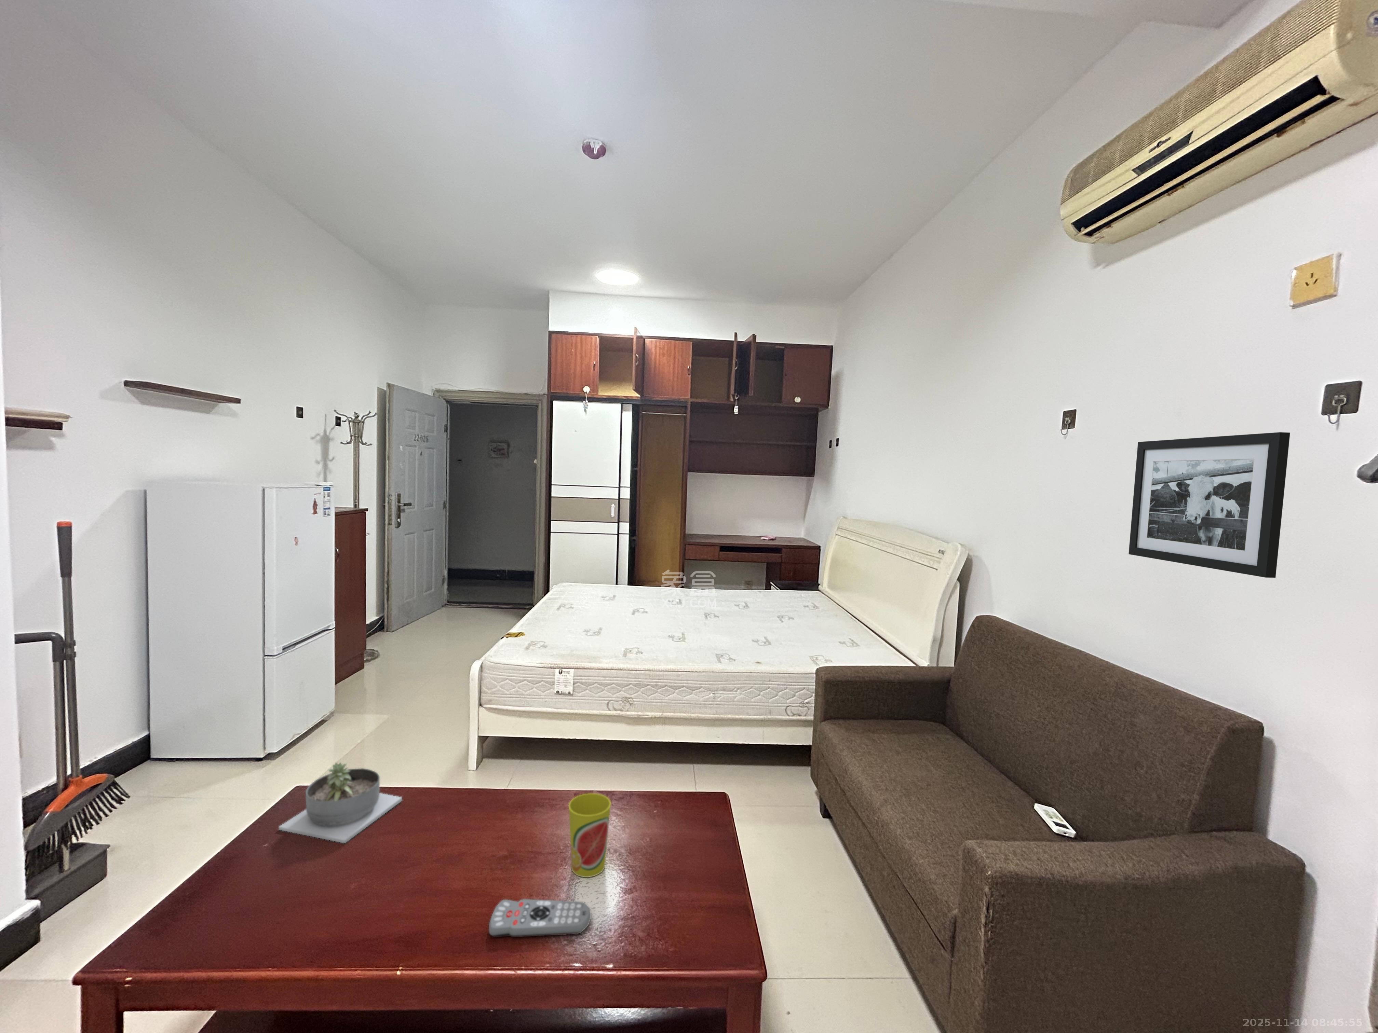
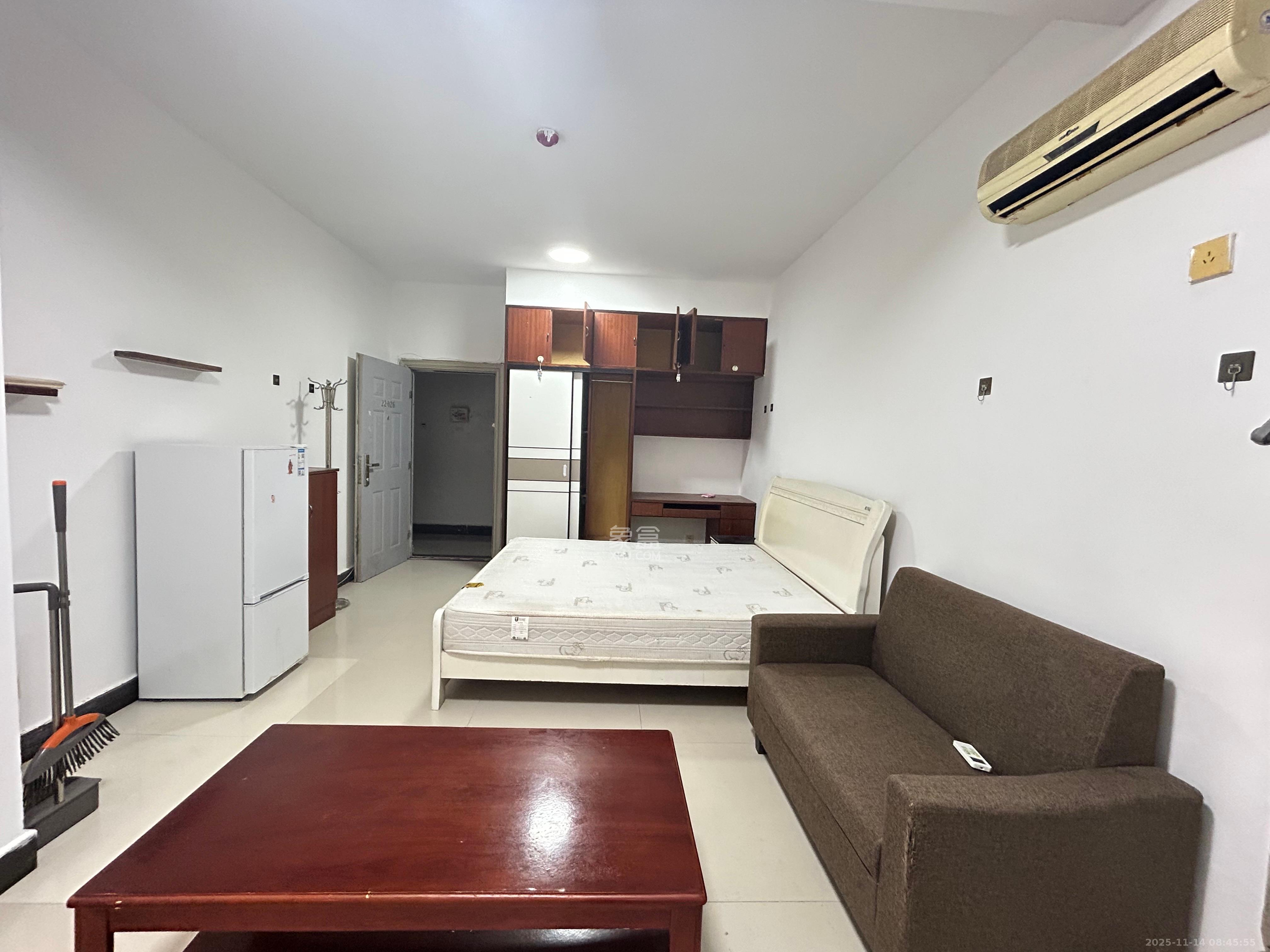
- picture frame (1198, 501)
- remote control (541, 918)
- succulent planter (343, 788)
- cup (589, 836)
